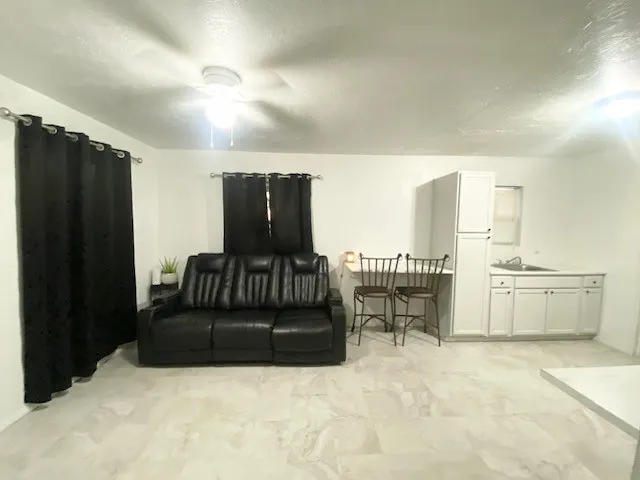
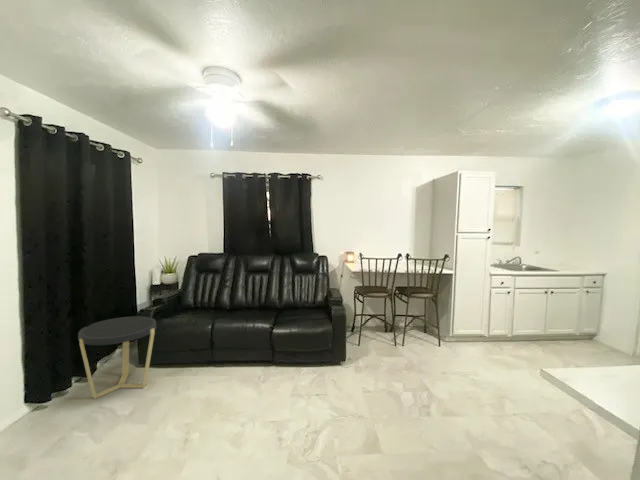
+ side table (122, 356)
